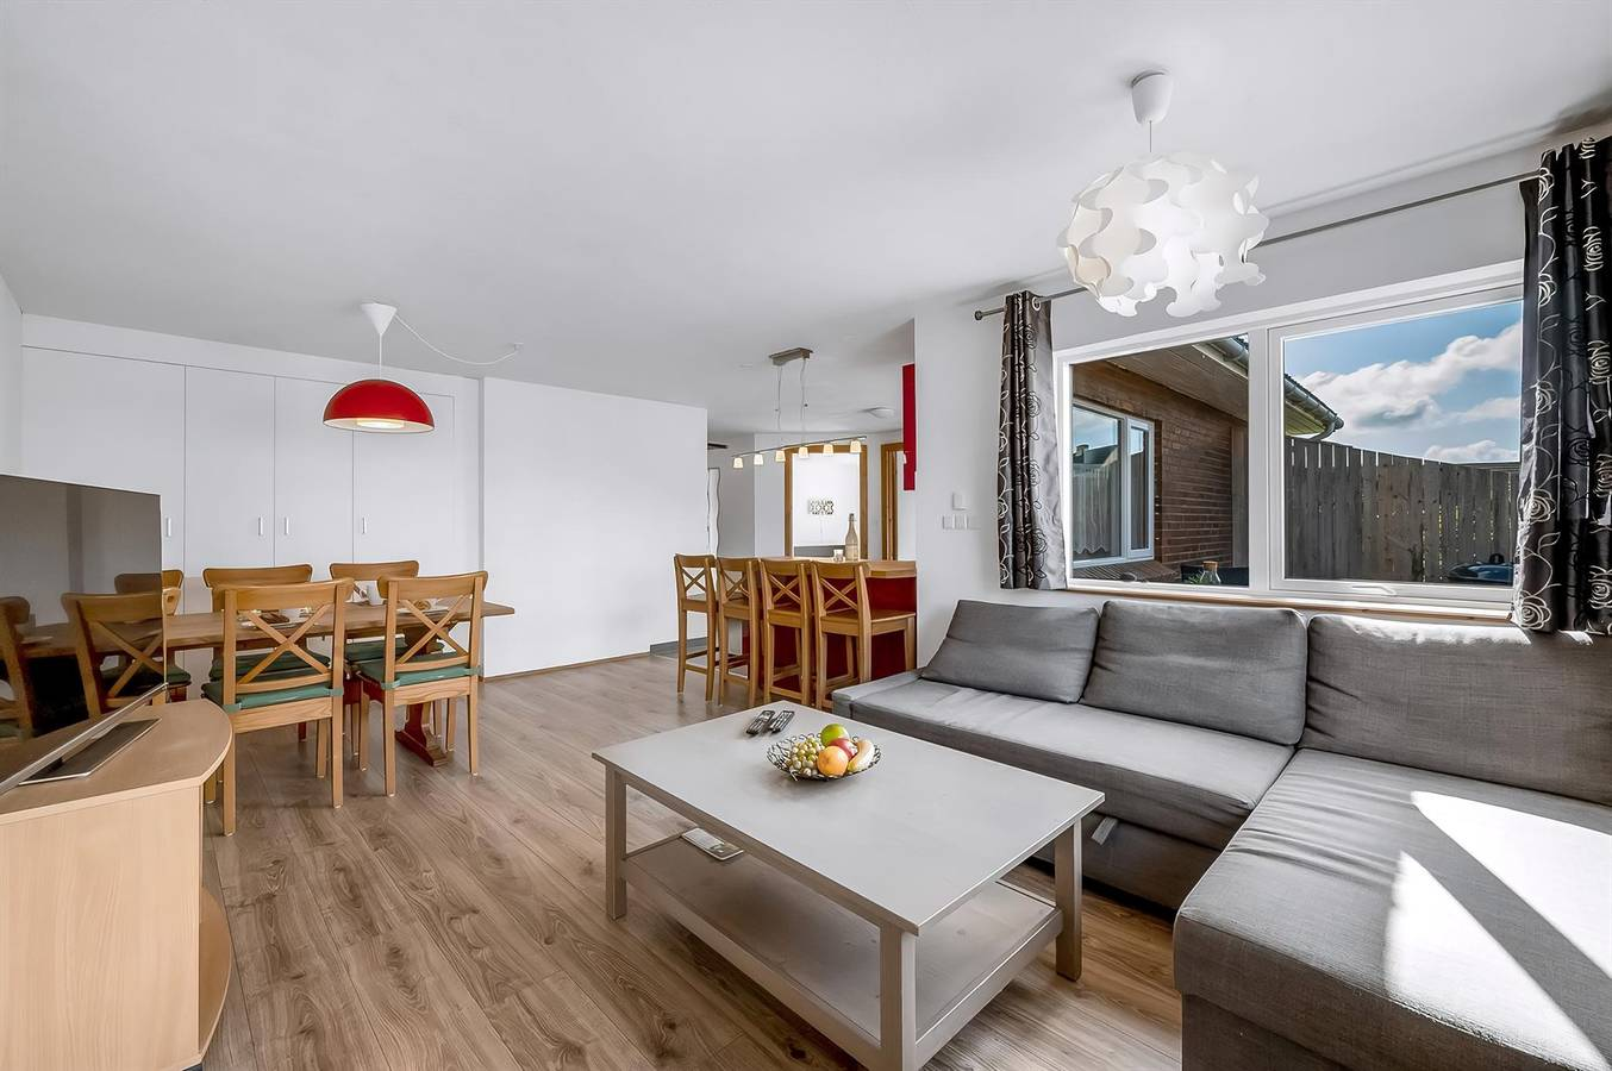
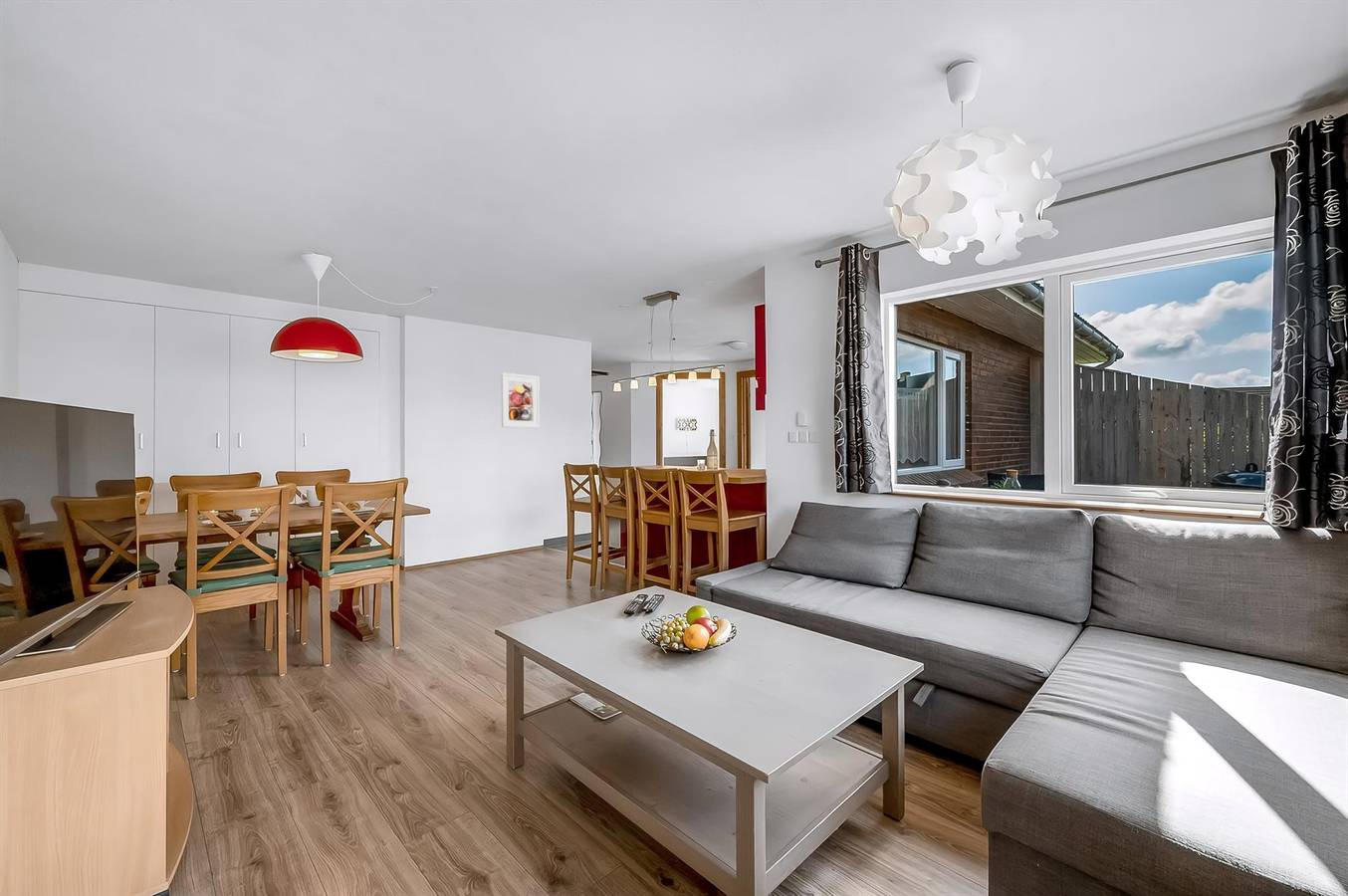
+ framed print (521, 400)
